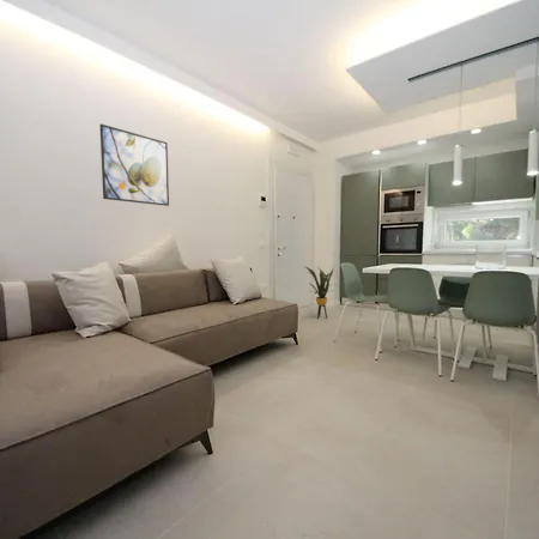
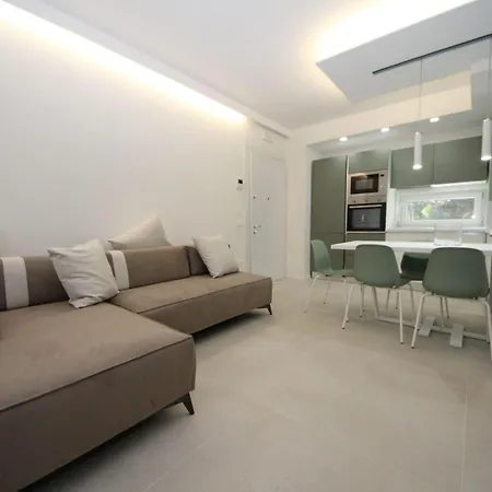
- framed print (137, 168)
- house plant (319, 291)
